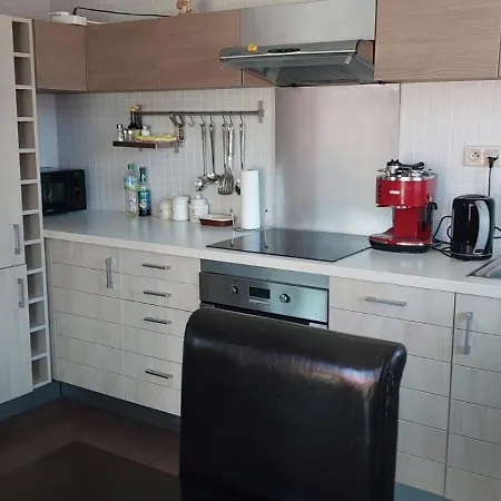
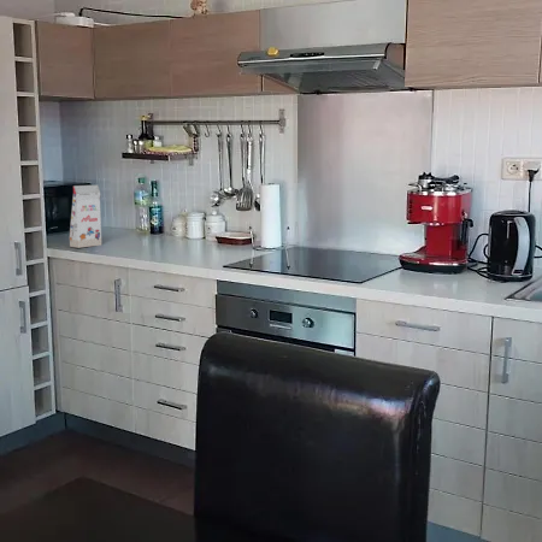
+ gift box (84, 216)
